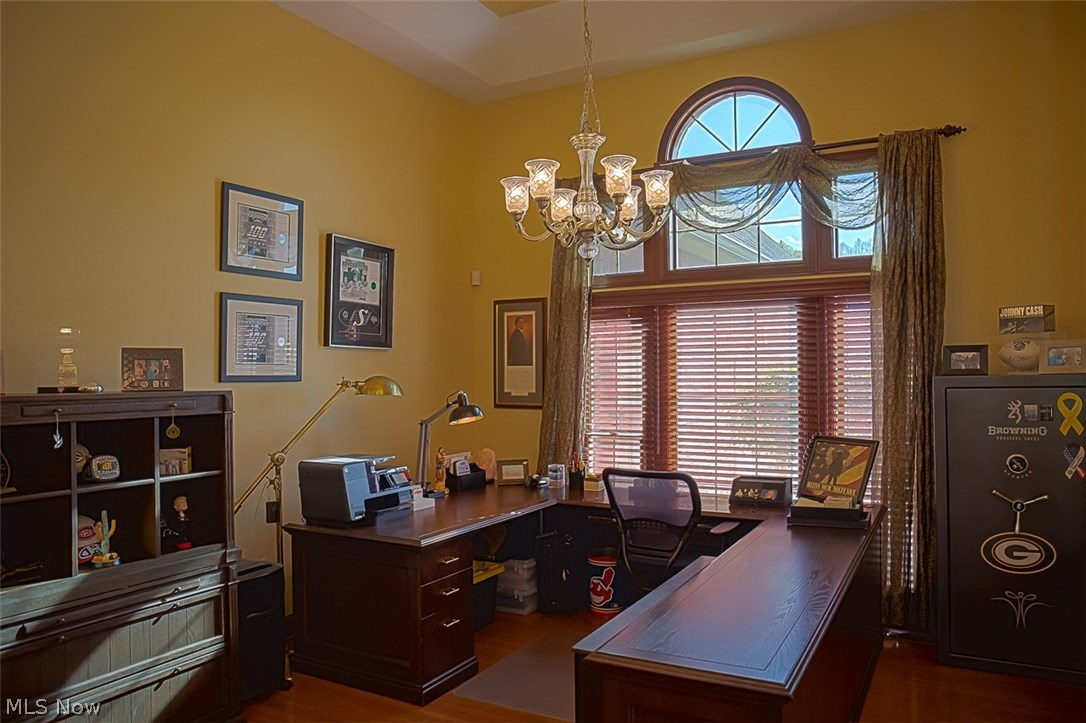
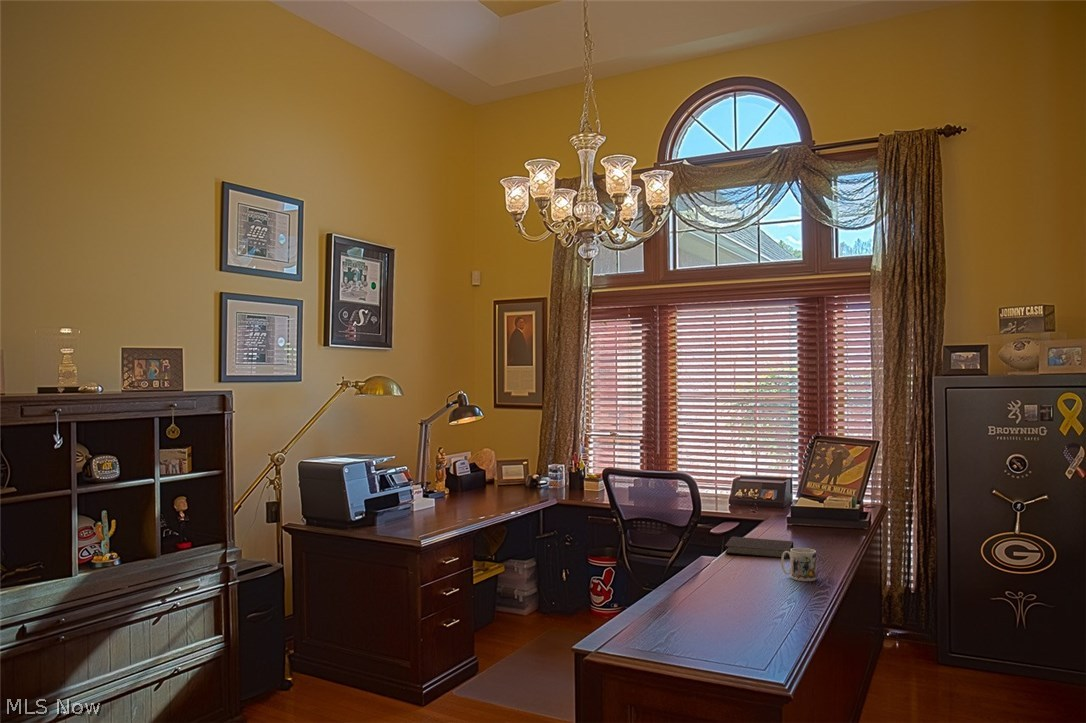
+ notebook (759, 546)
+ mug (798, 564)
